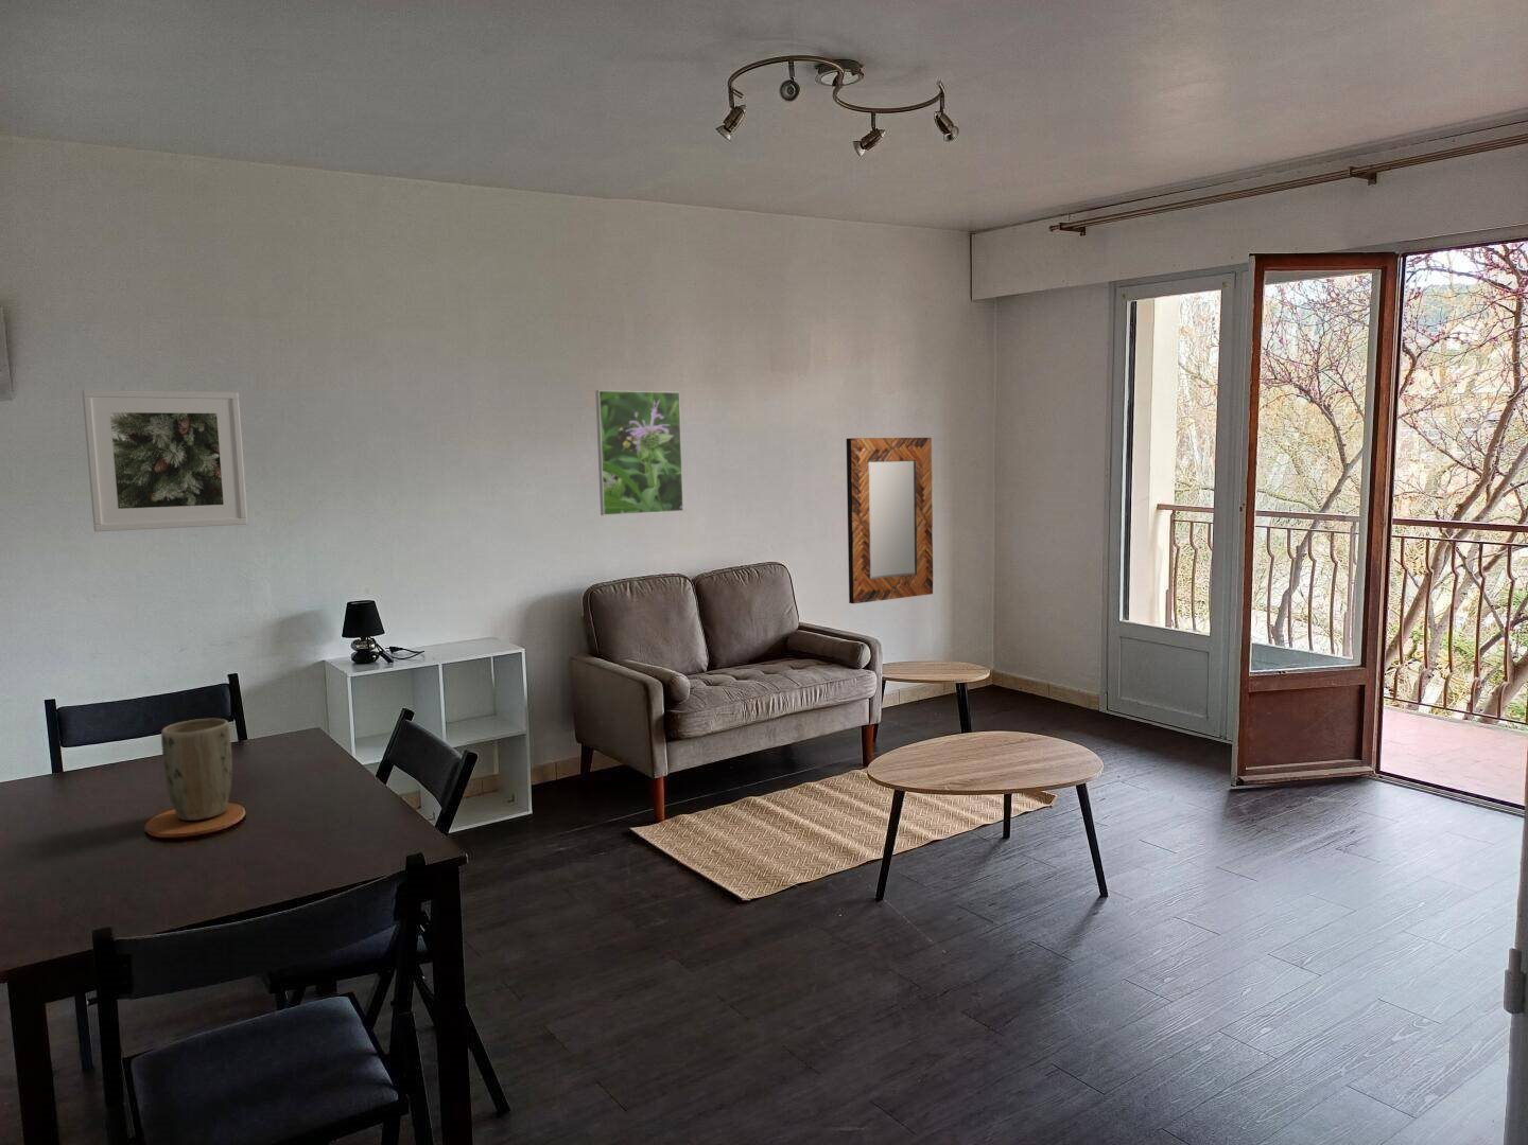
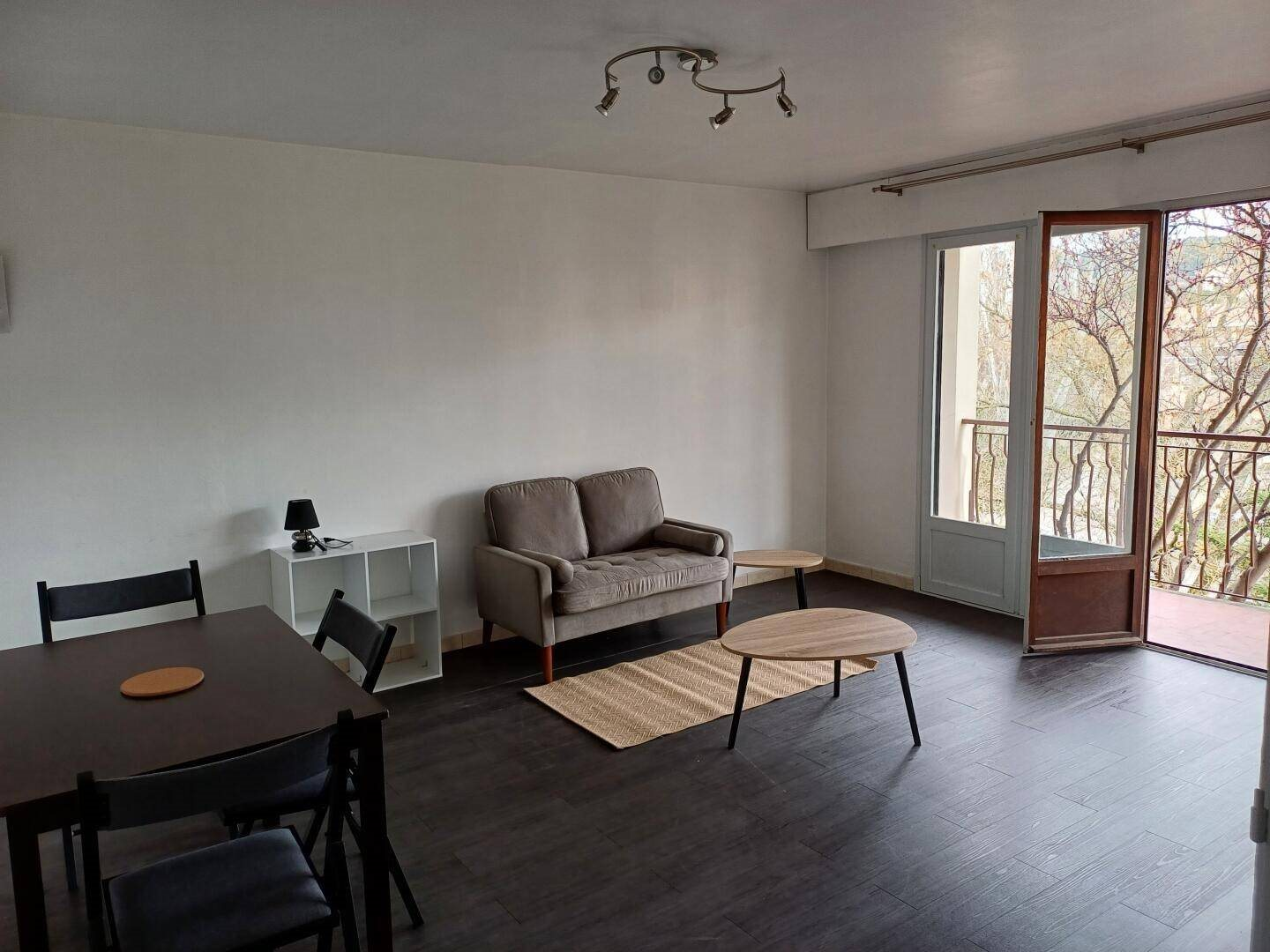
- home mirror (890, 518)
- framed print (167, 459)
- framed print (640, 452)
- plant pot (199, 769)
